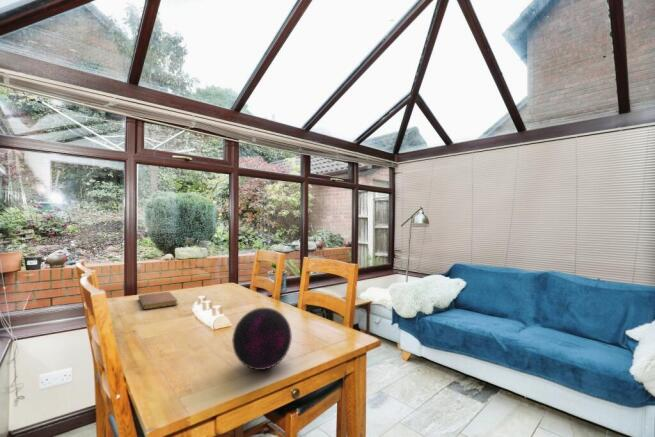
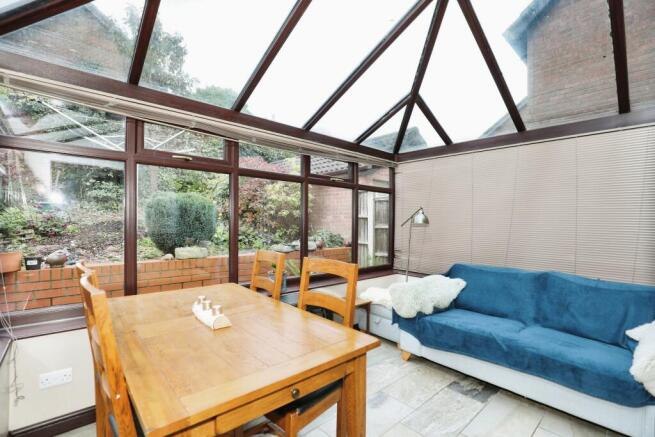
- notebook (157, 299)
- decorative orb (262, 337)
